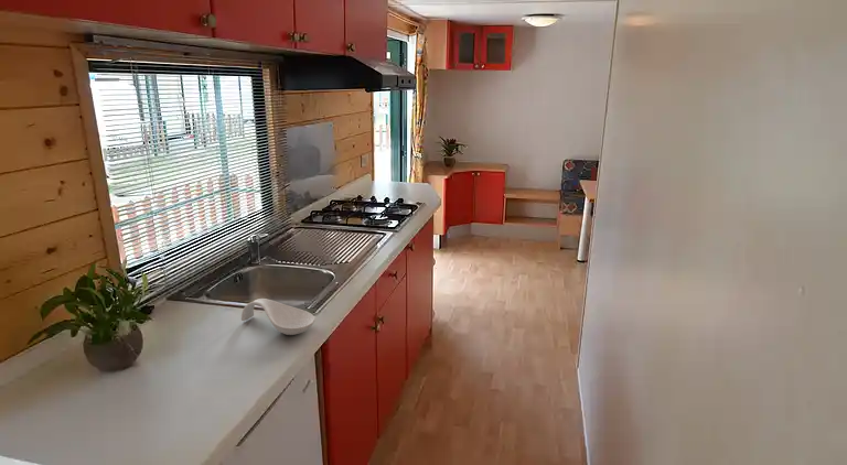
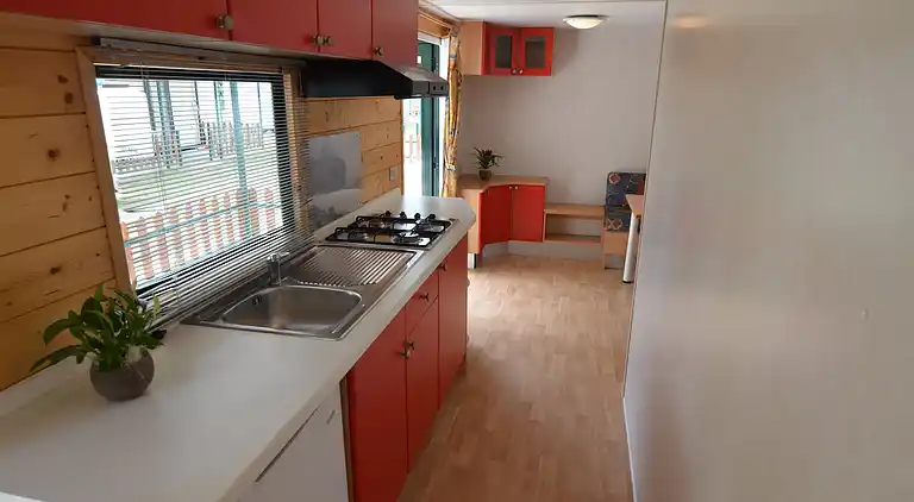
- spoon rest (276, 315)
